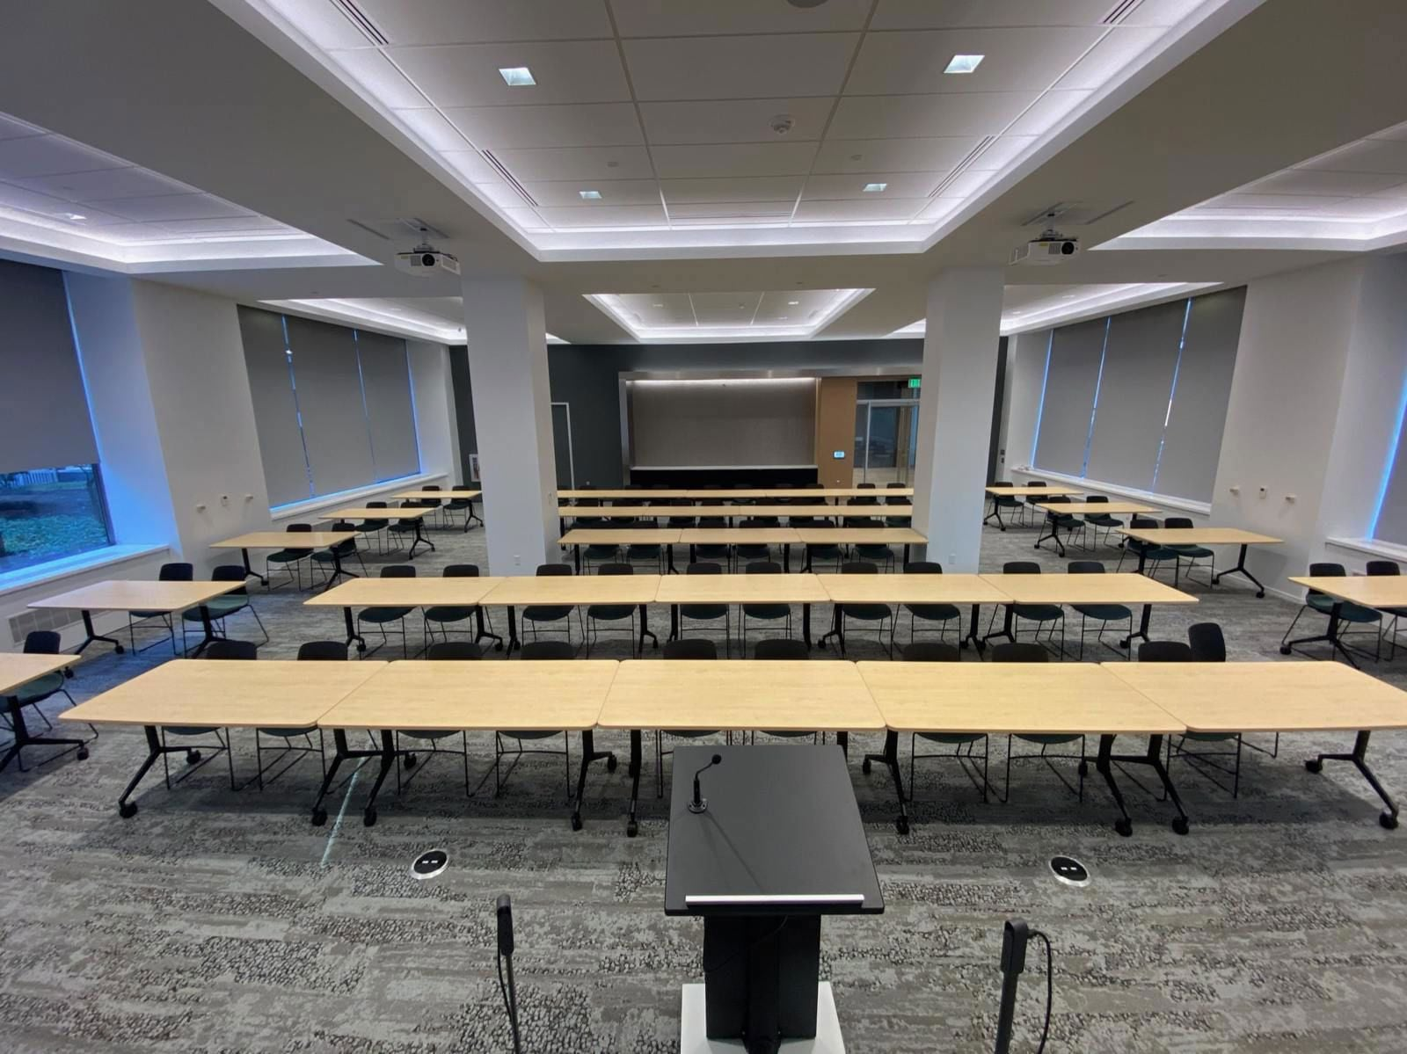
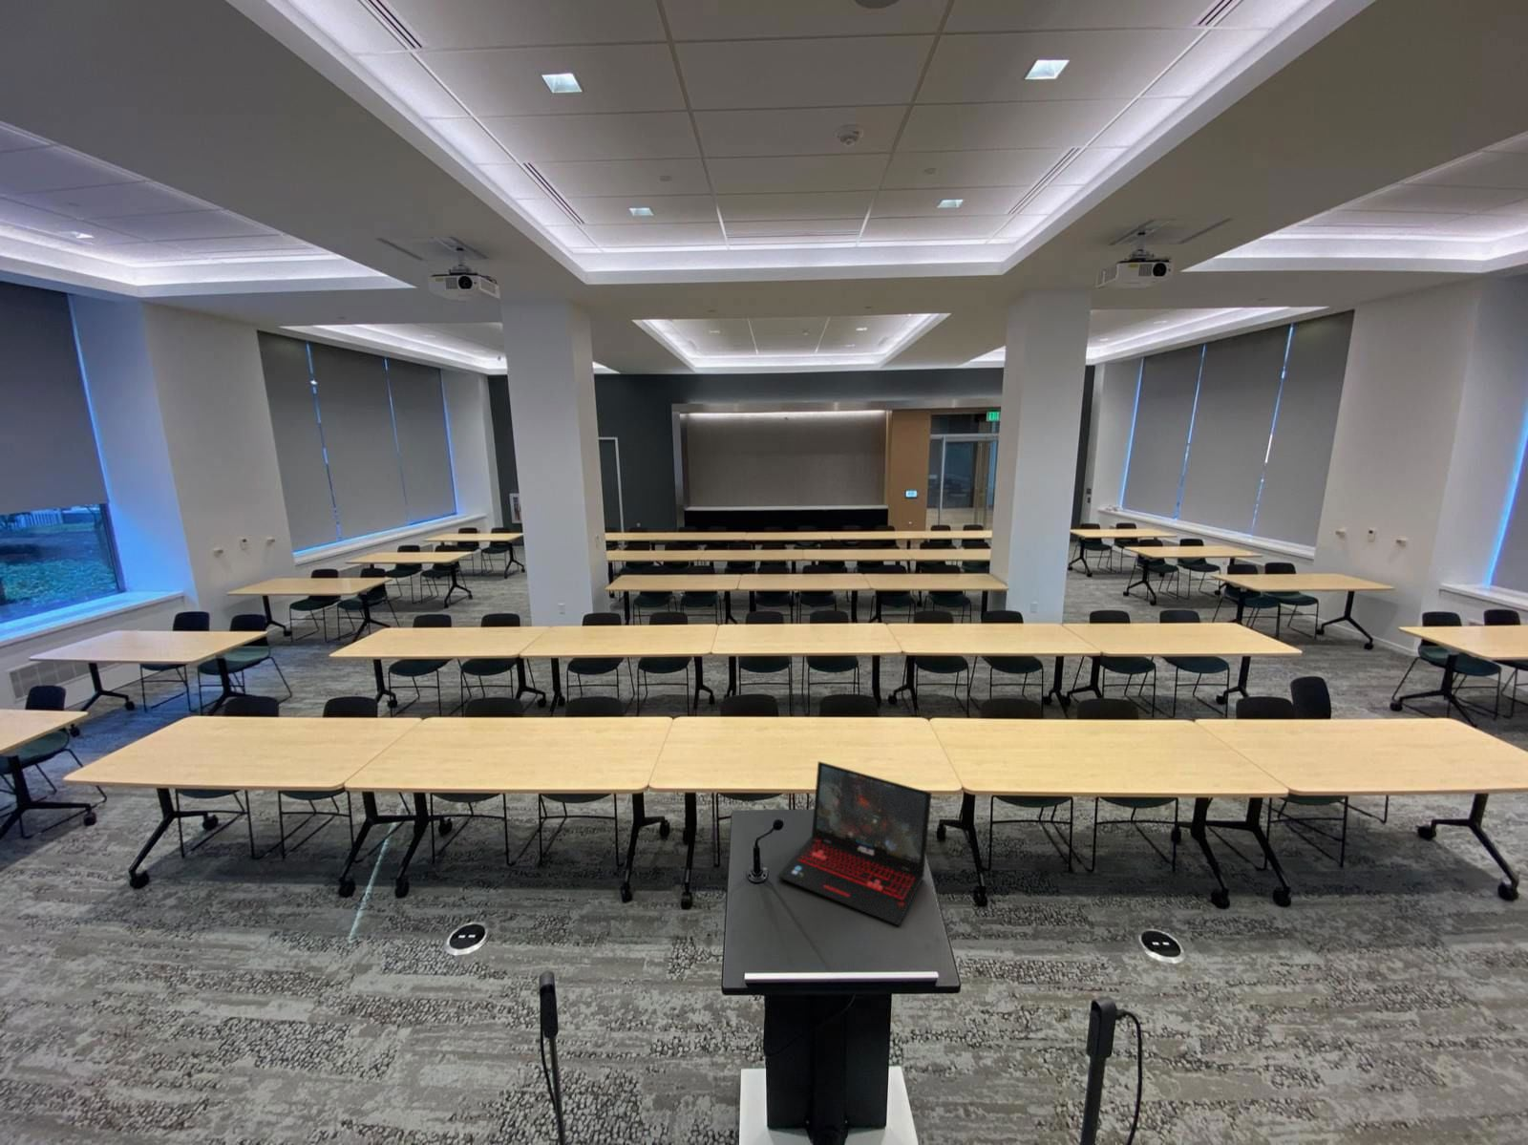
+ laptop (854, 836)
